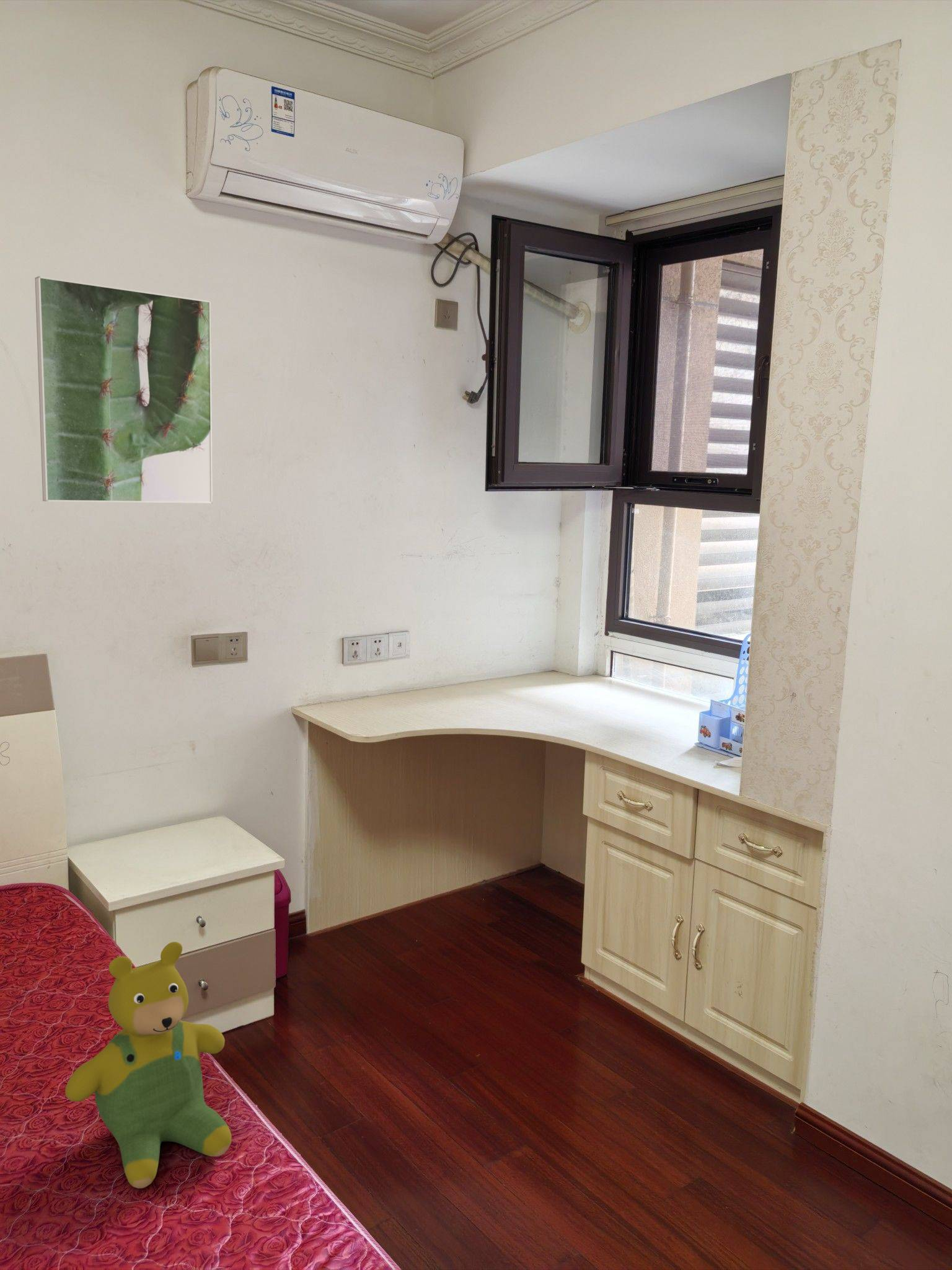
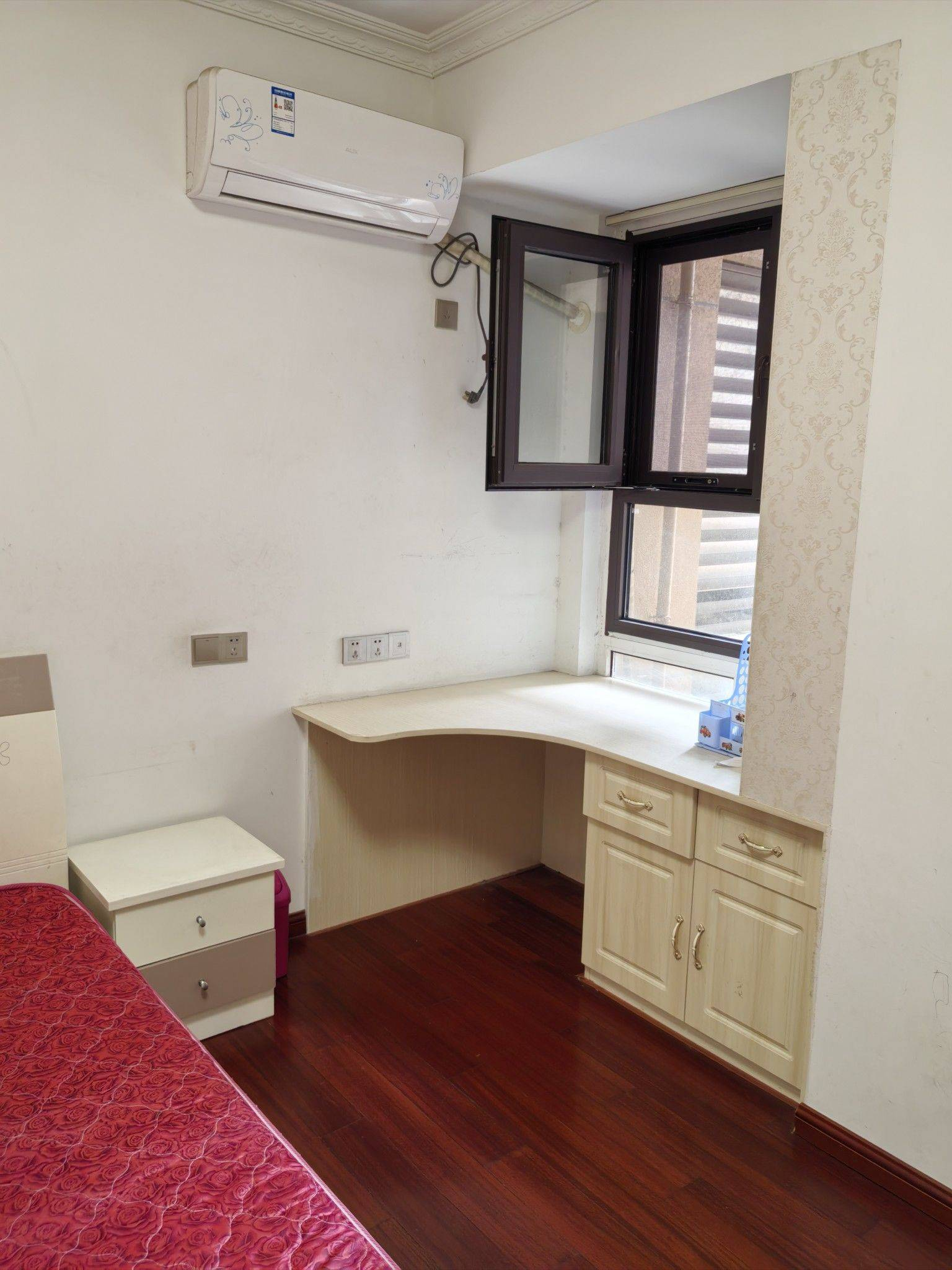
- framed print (130, 397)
- teddy bear (159, 1053)
